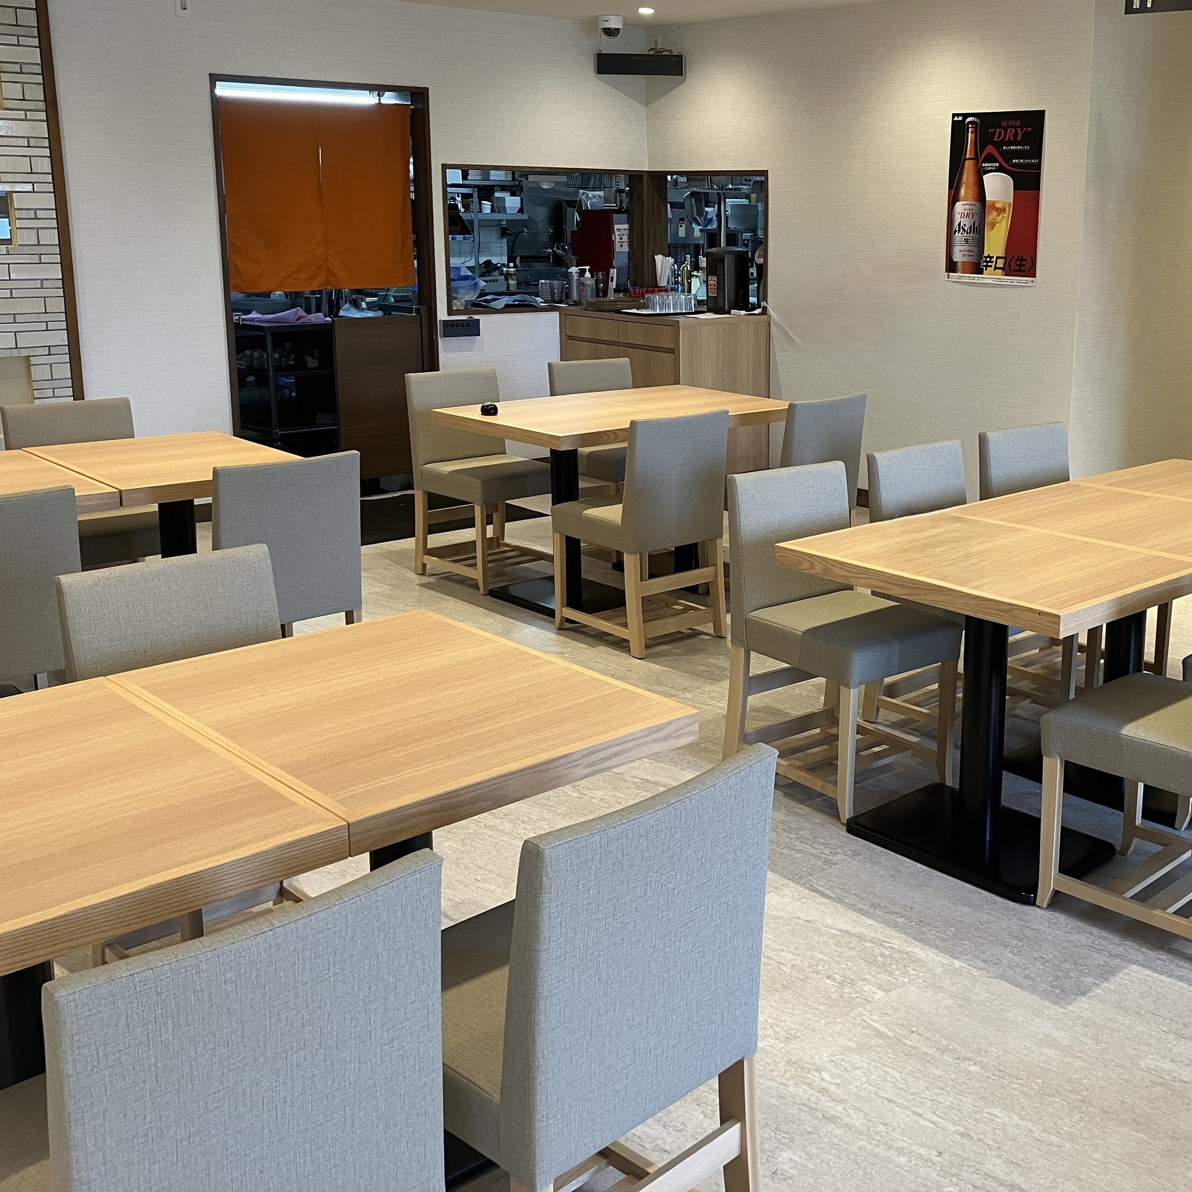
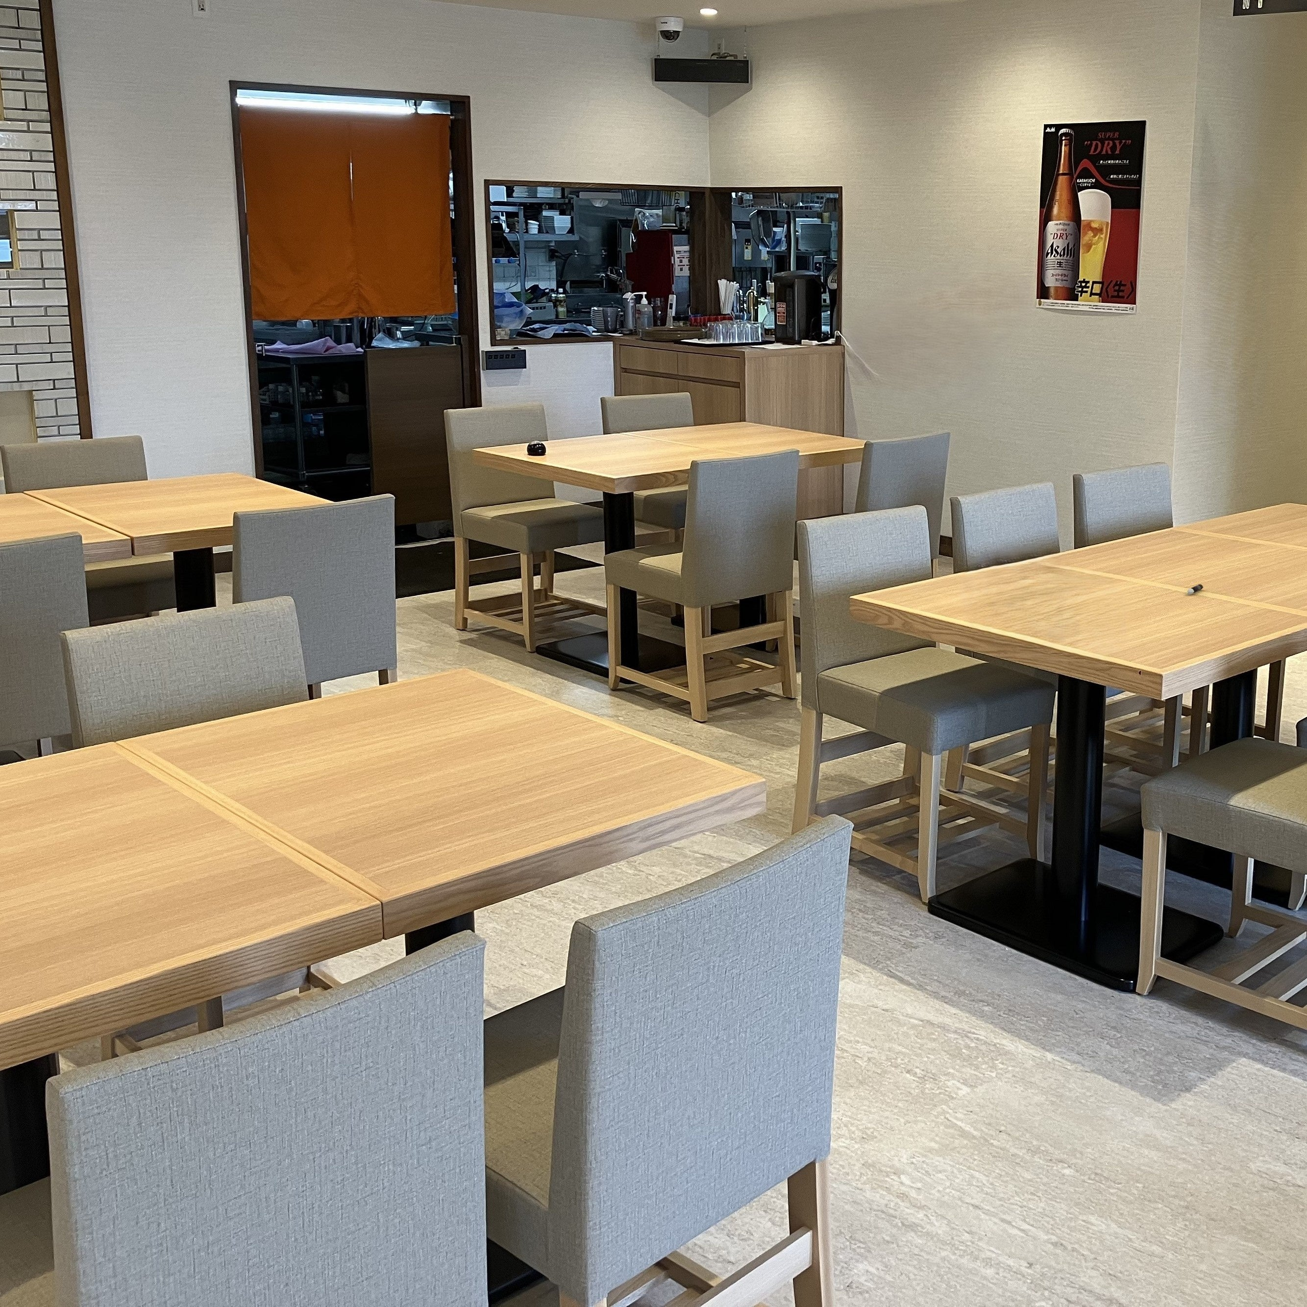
+ pepper shaker (1196, 589)
